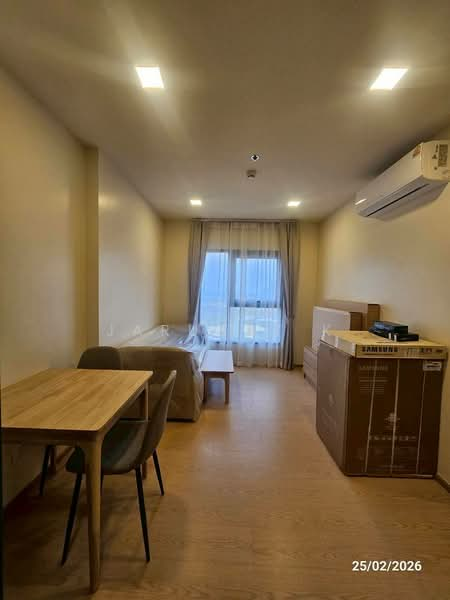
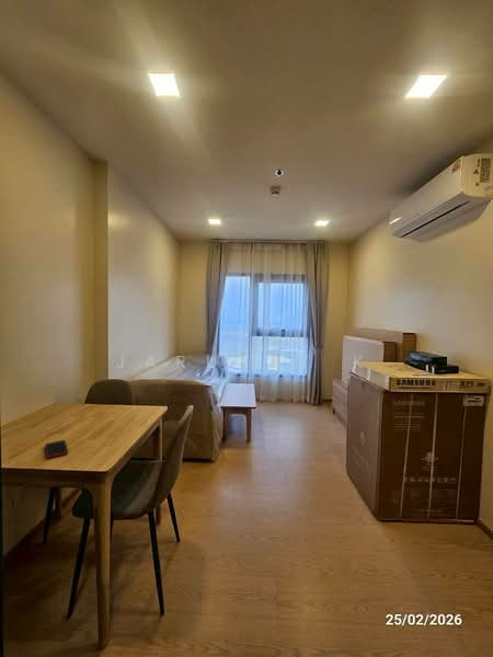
+ cell phone (56, 448)
